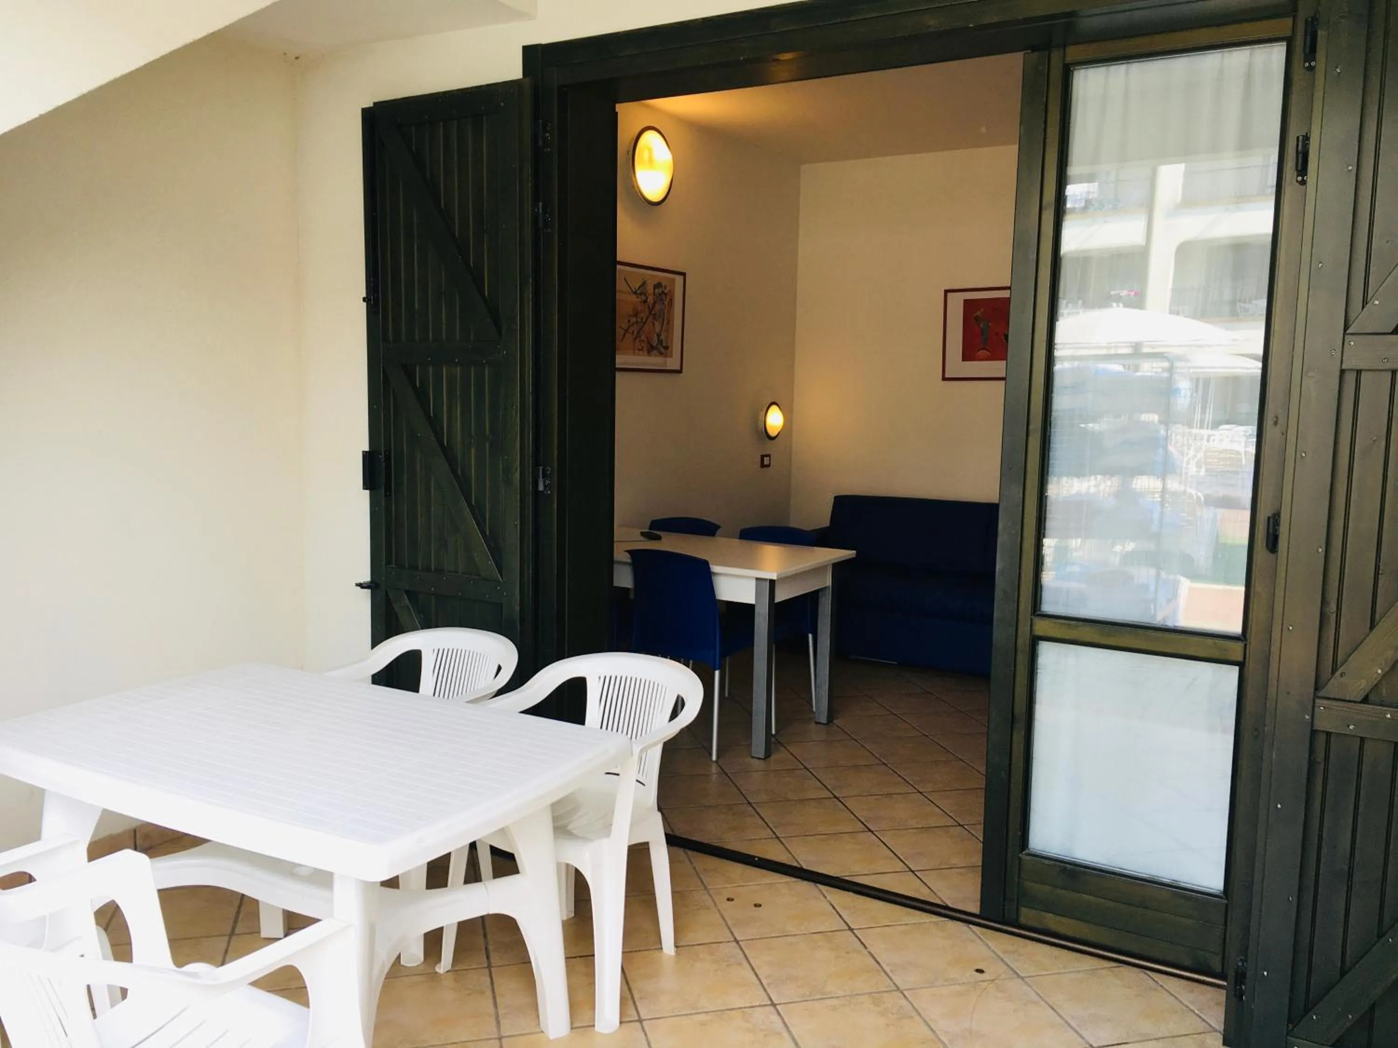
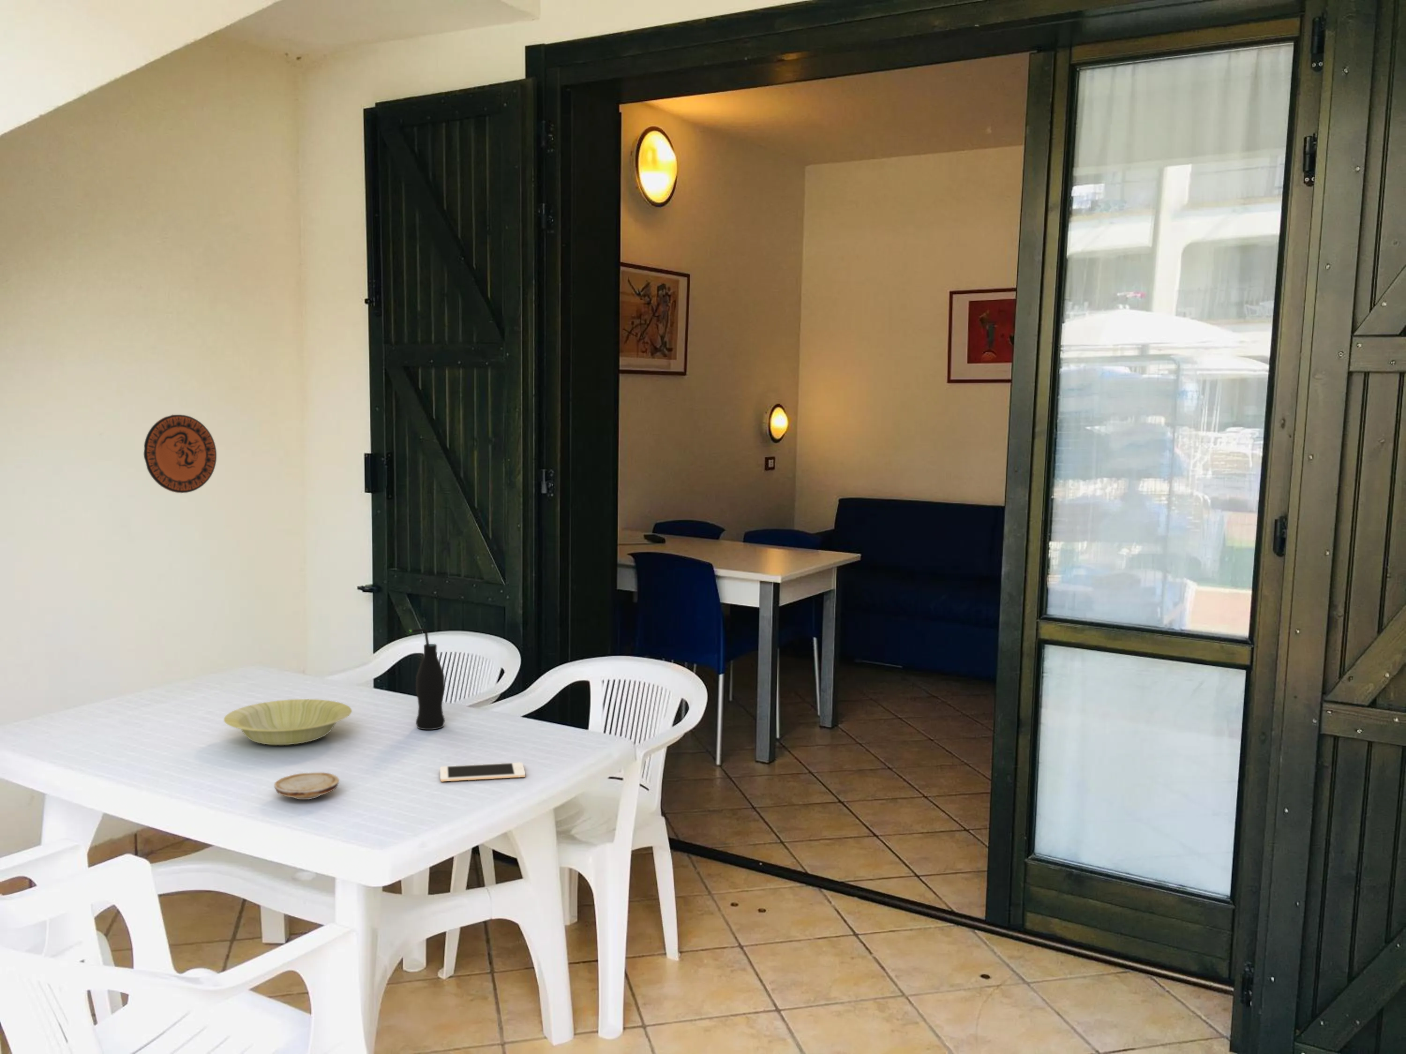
+ bottle (425, 676)
+ decorative plate (180, 454)
+ bowl (289, 725)
+ cell phone (483, 772)
+ wood slice (307, 787)
